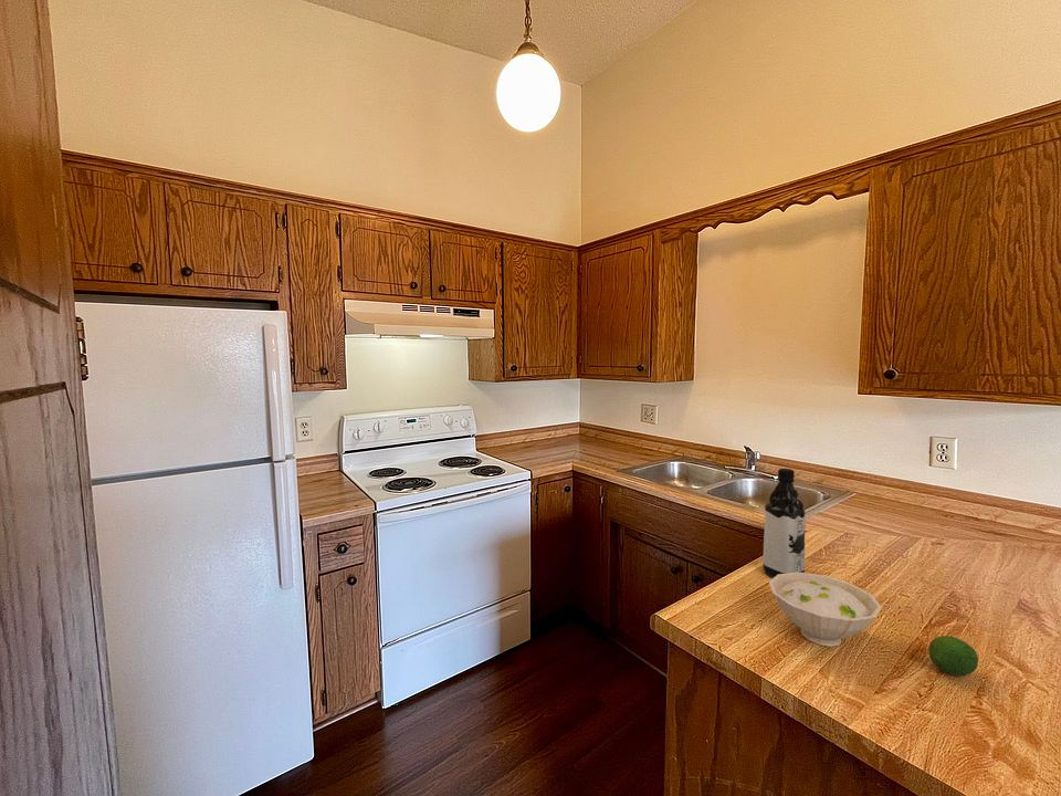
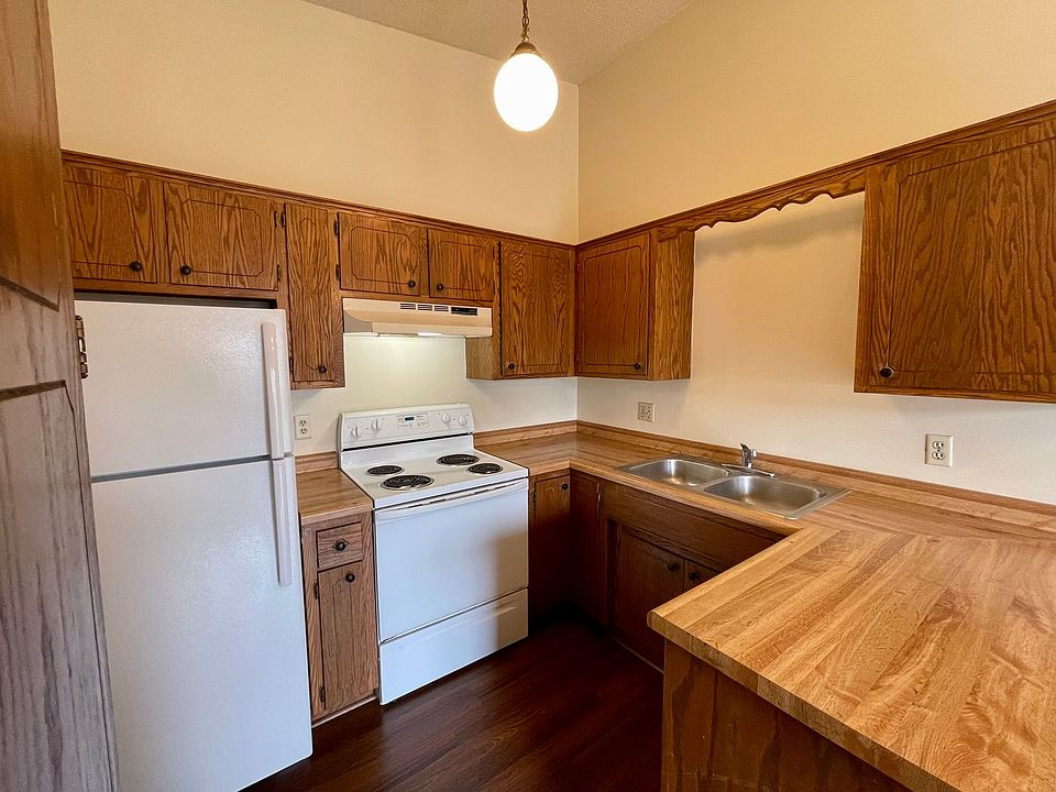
- fruit (953, 654)
- water bottle (784, 522)
- bowl (821, 611)
